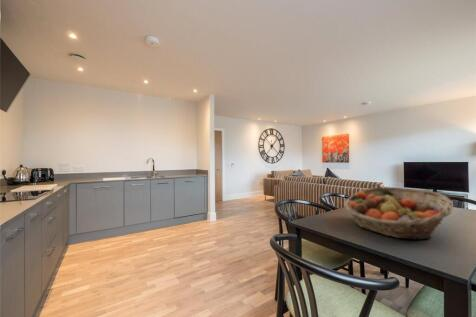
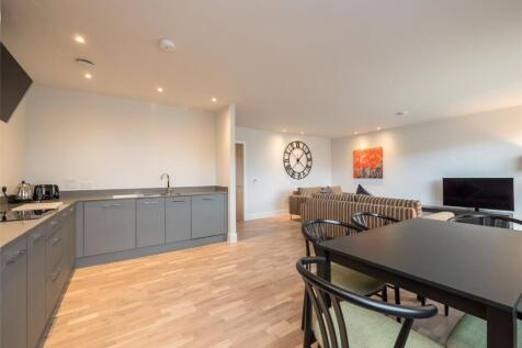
- fruit basket (391, 209)
